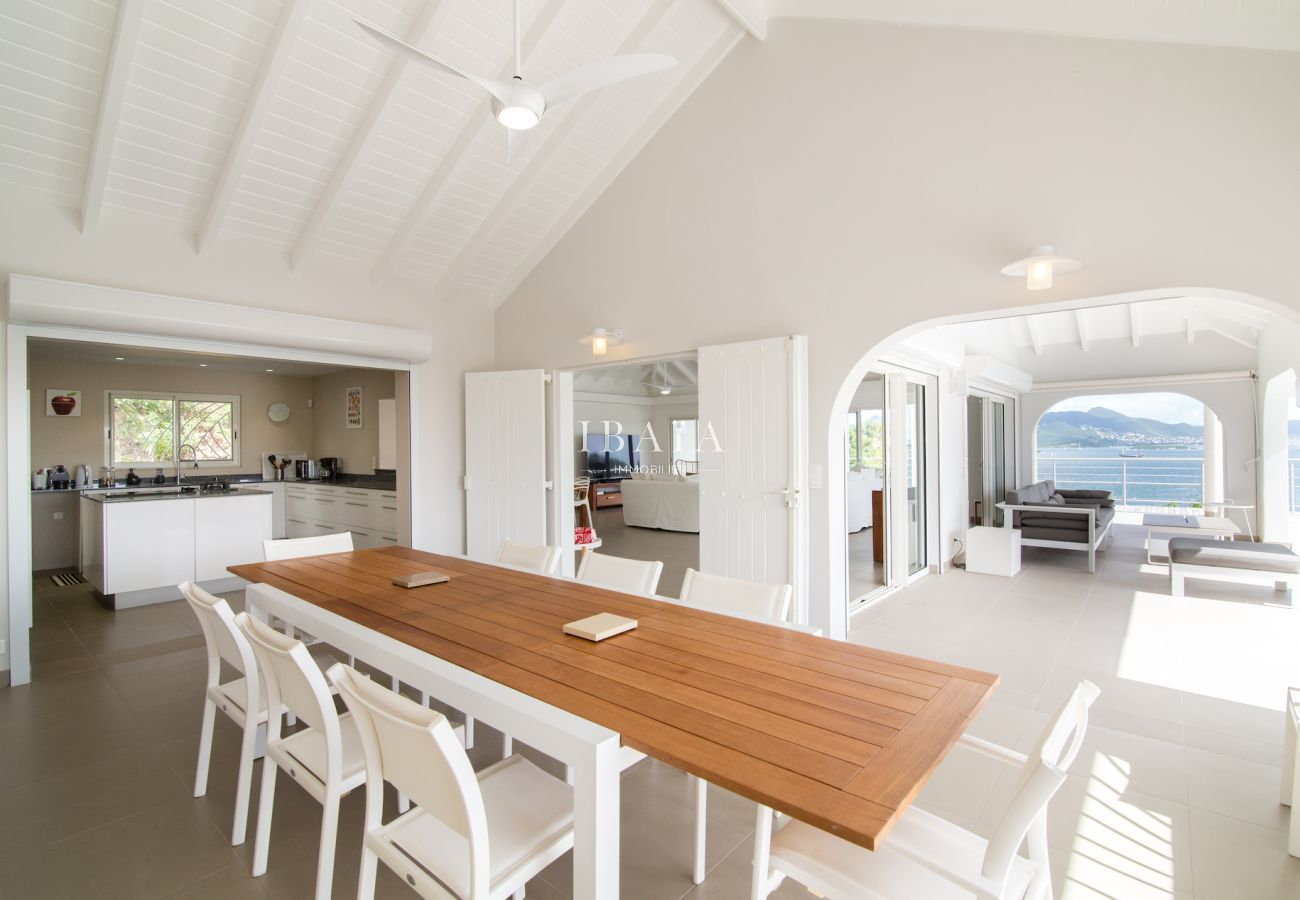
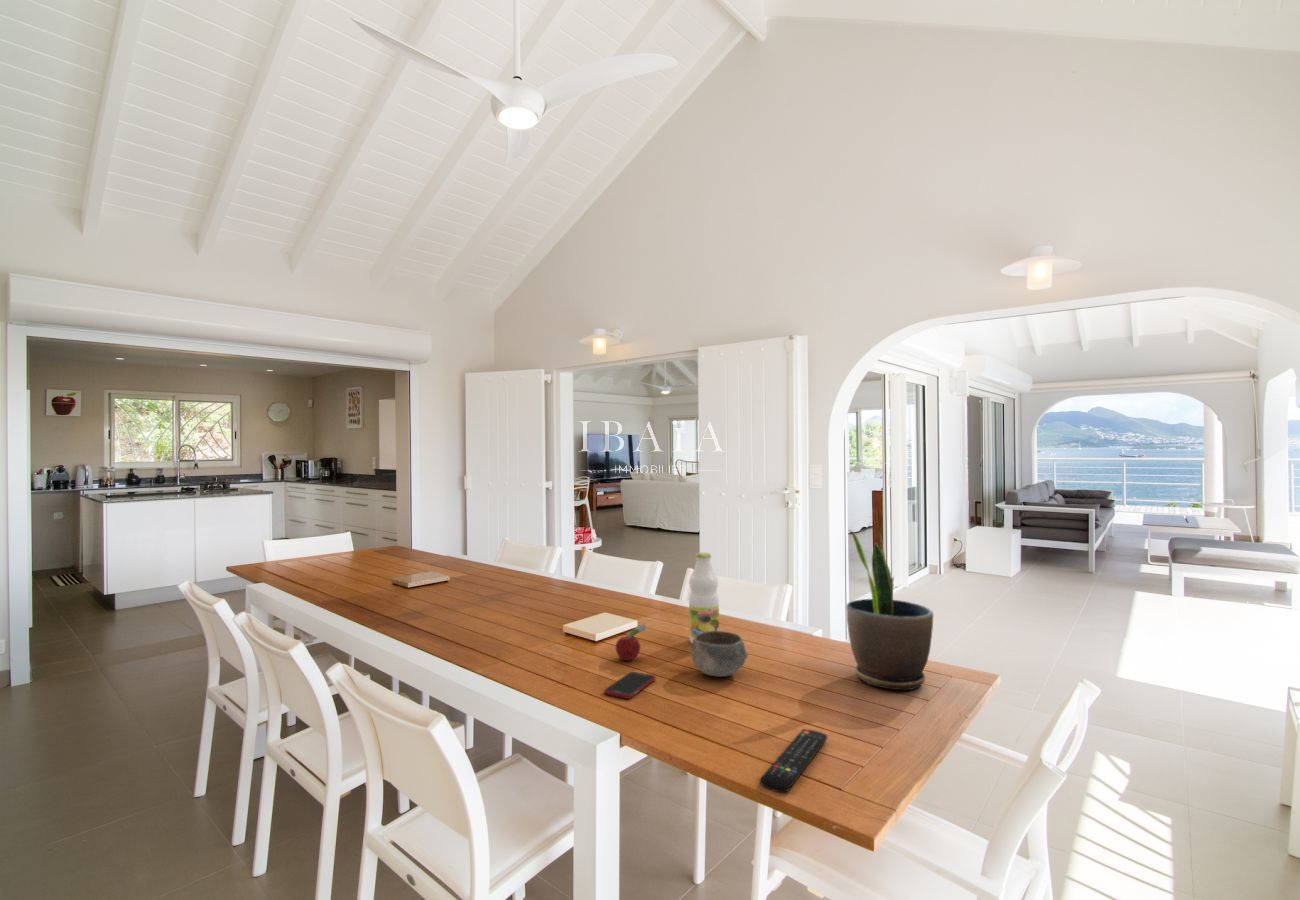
+ bowl (719, 655)
+ bottle (703, 597)
+ remote control (796, 758)
+ cell phone (630, 684)
+ potted plant (888, 604)
+ fruit (630, 641)
